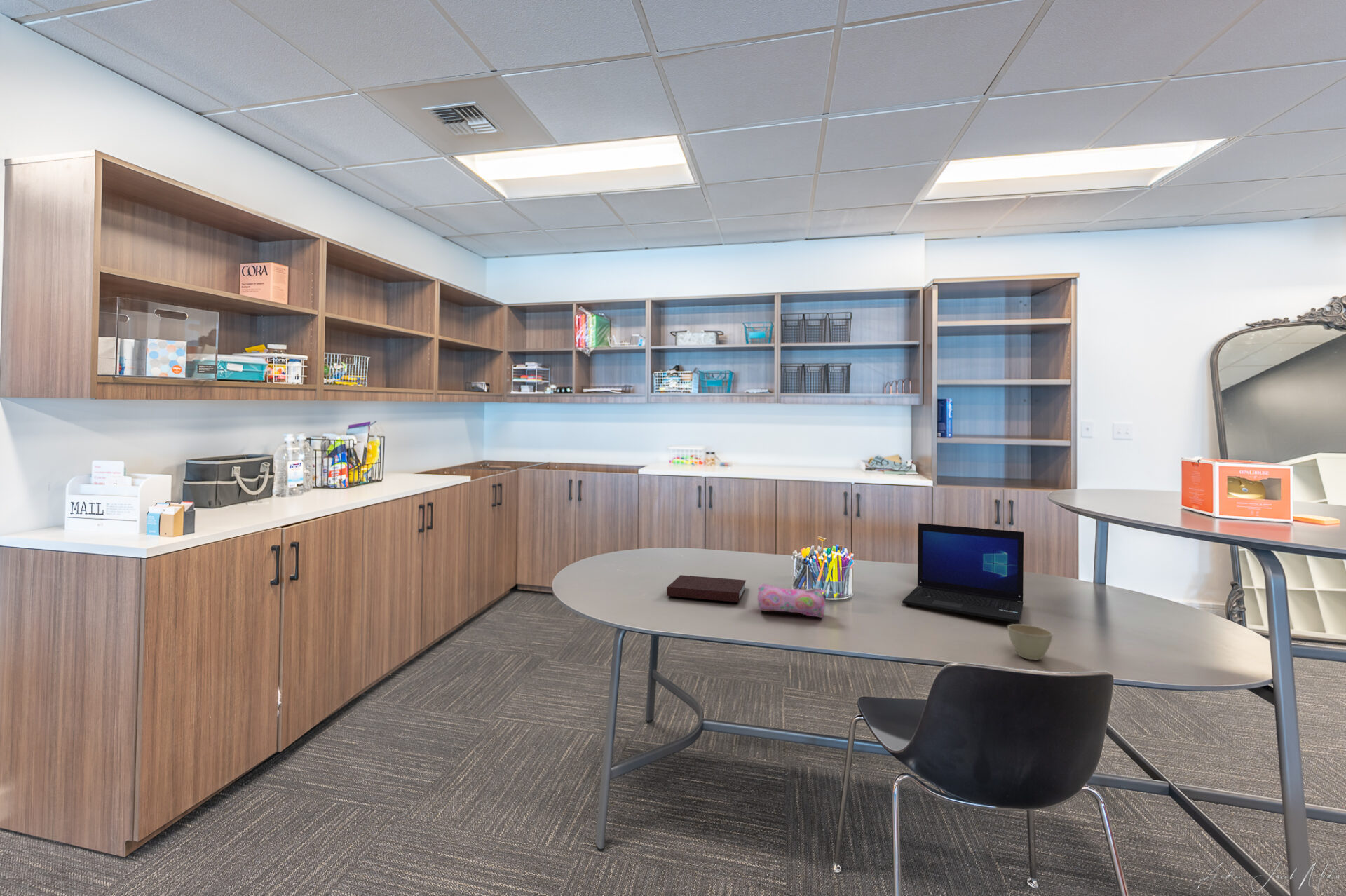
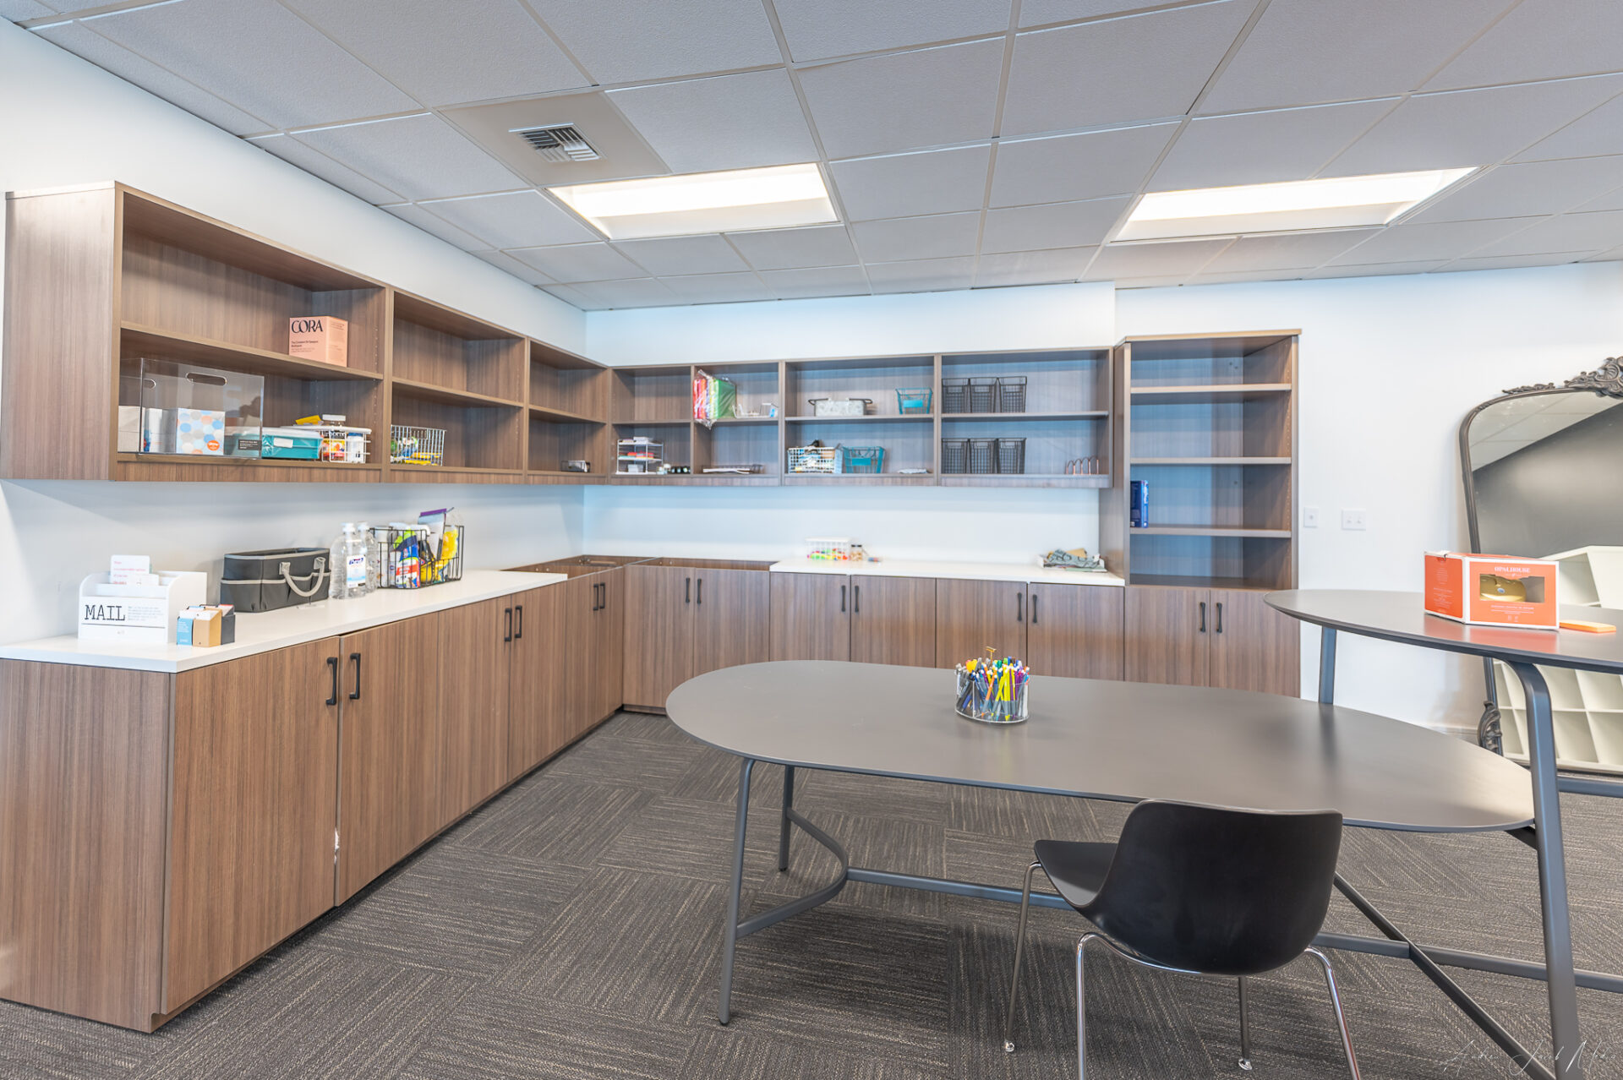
- notebook (707, 588)
- pencil case (791, 599)
- flower pot (1029, 643)
- laptop (963, 568)
